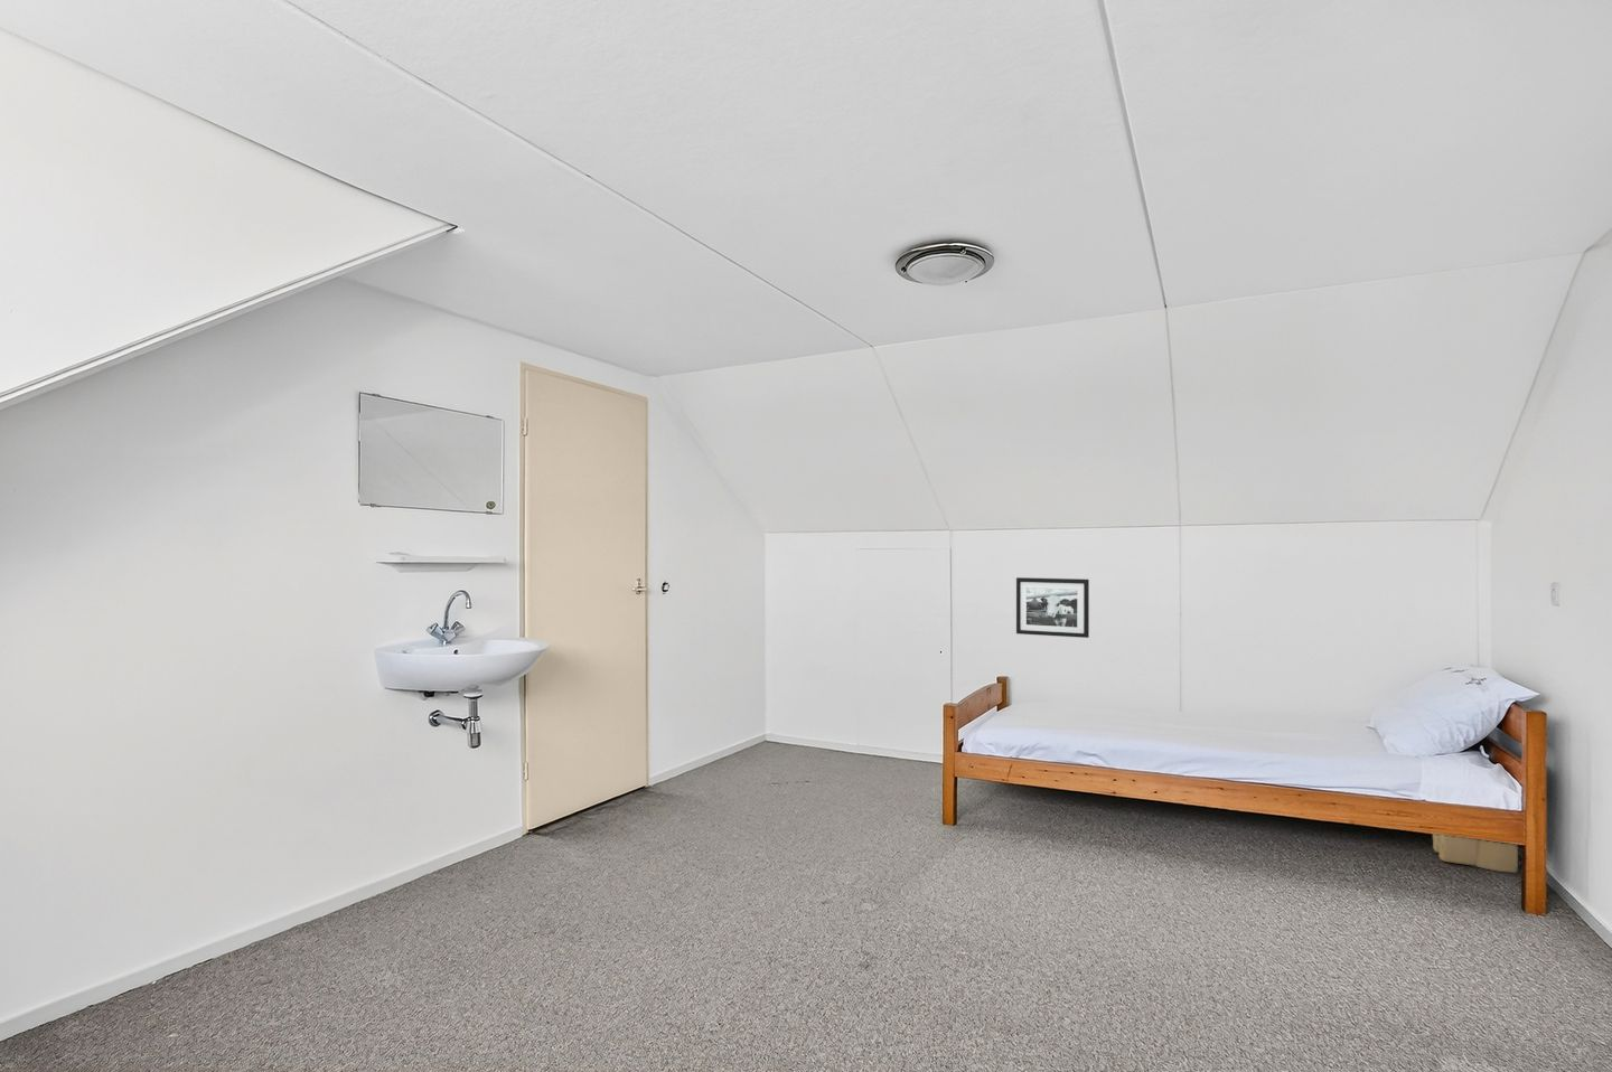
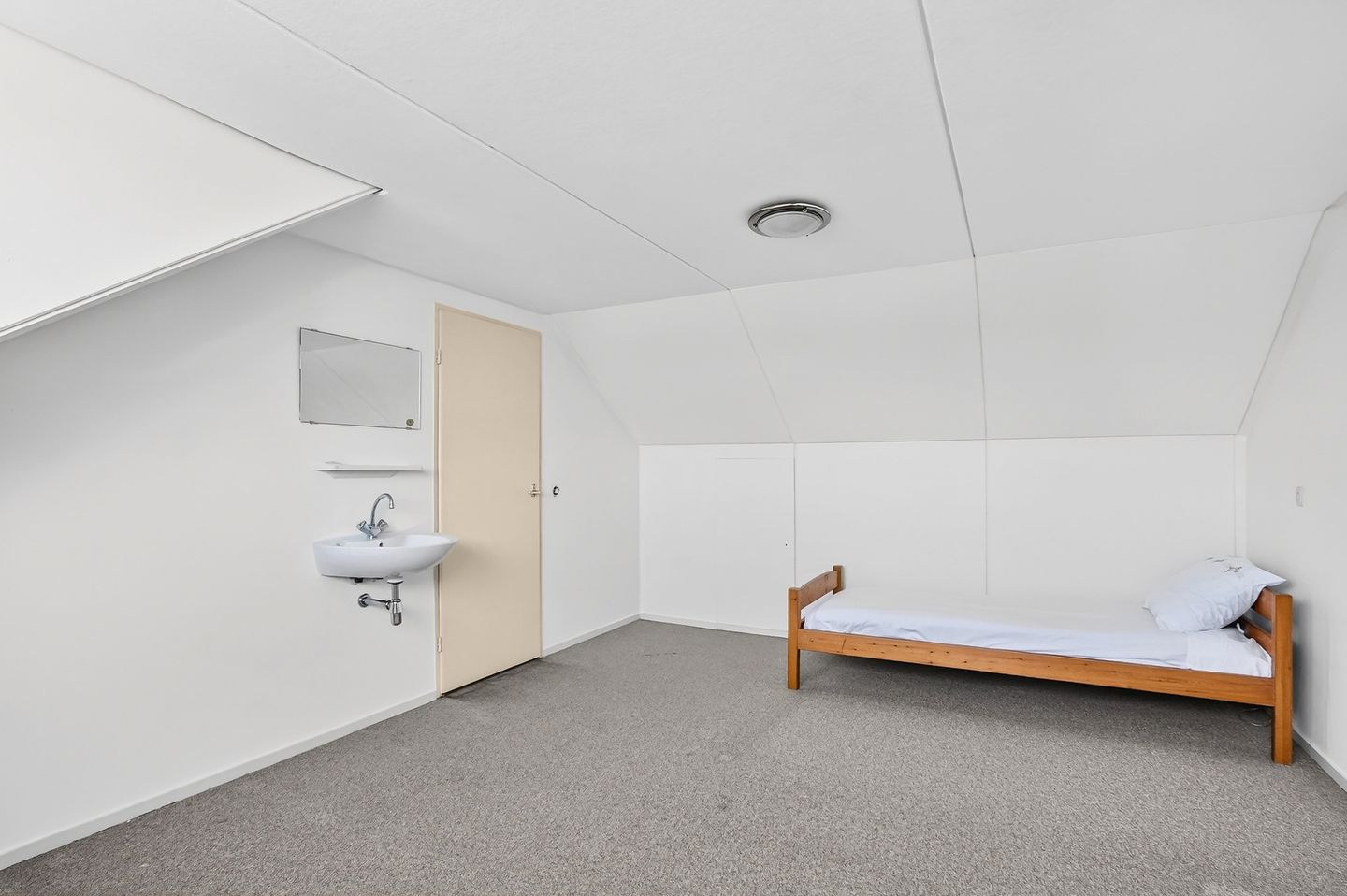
- picture frame (1051, 607)
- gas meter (1468, 839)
